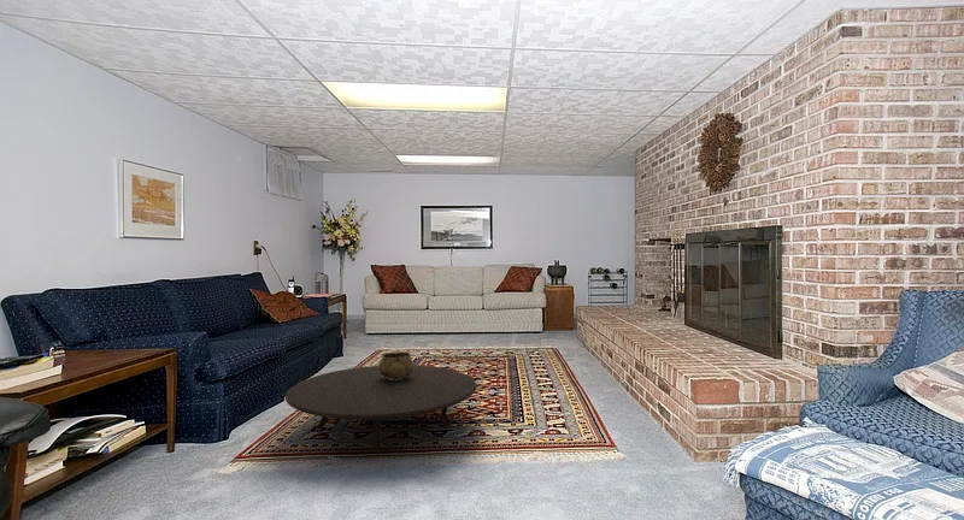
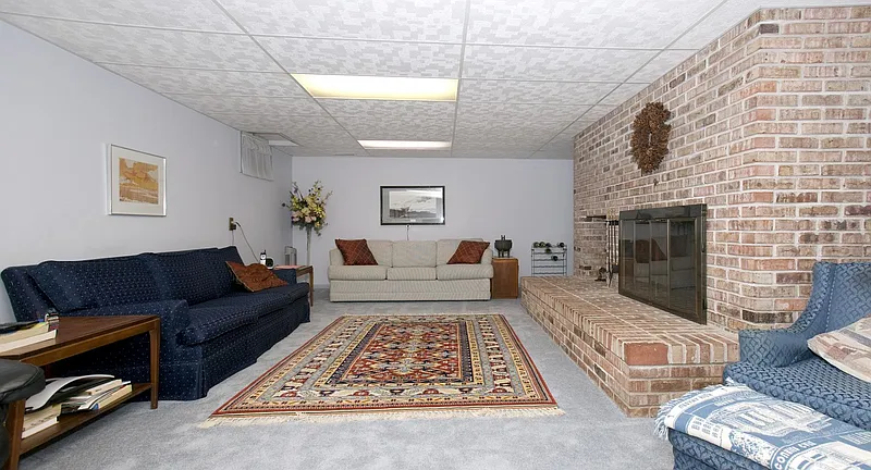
- decorative bowl (395, 366)
- table (384, 406)
